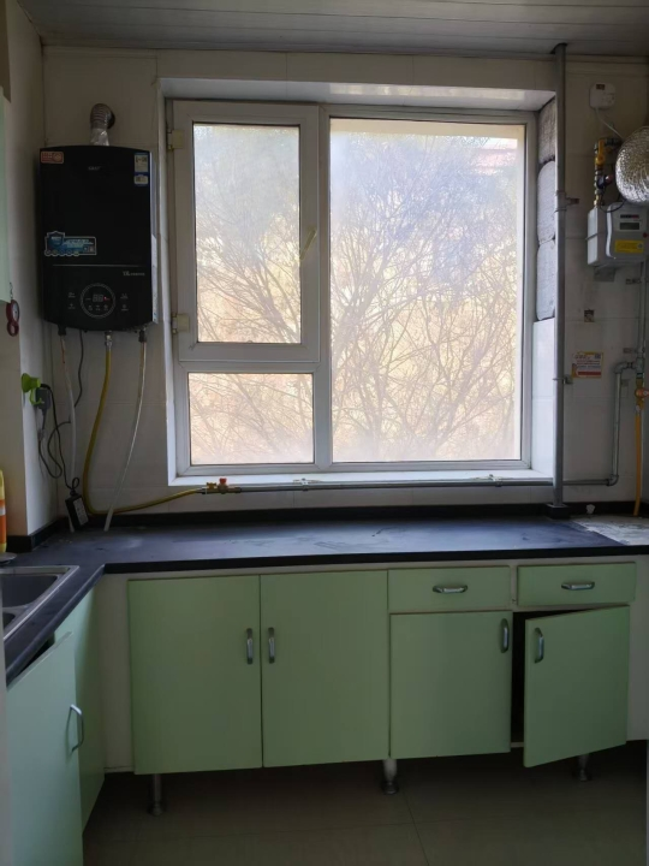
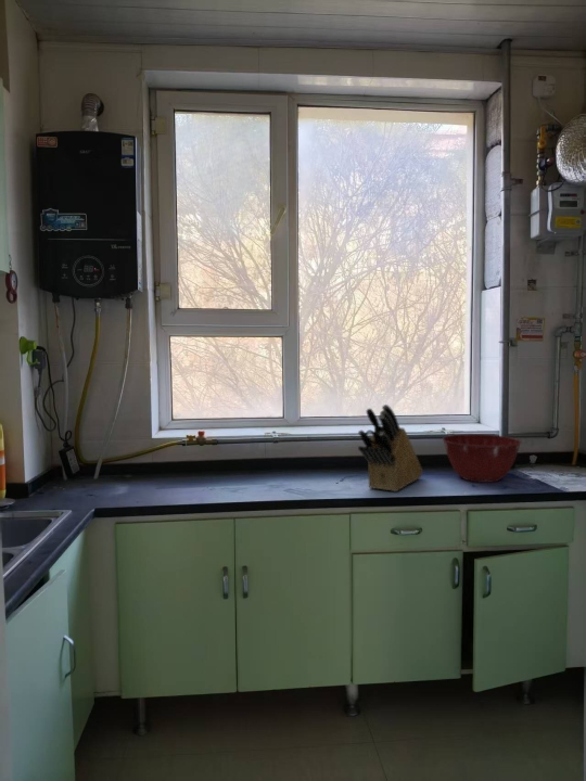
+ mixing bowl (480, 459)
+ knife block (391, 444)
